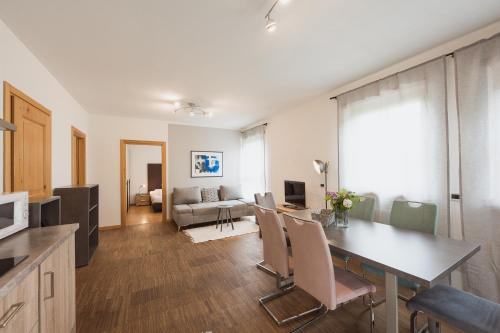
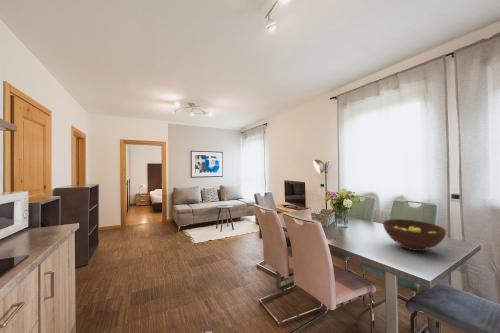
+ fruit bowl (412, 236)
